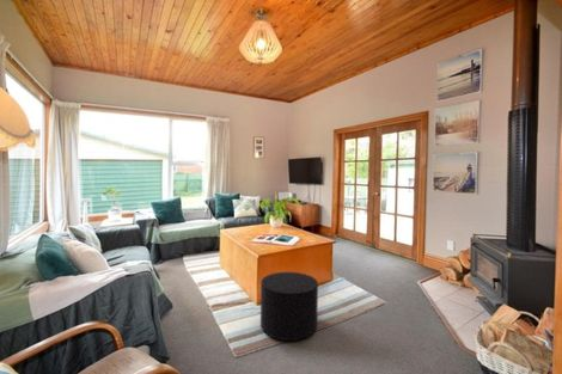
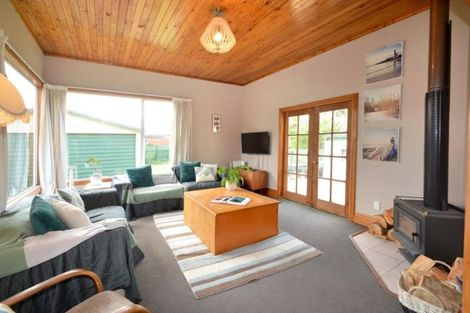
- stool (288, 302)
